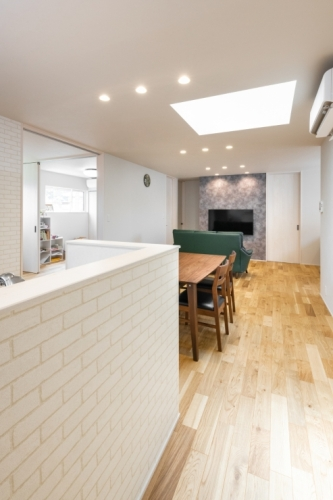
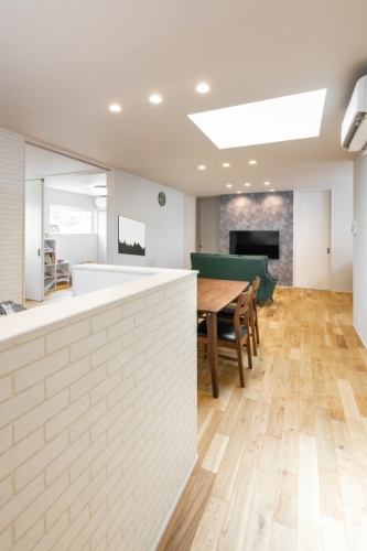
+ wall art (132, 237)
